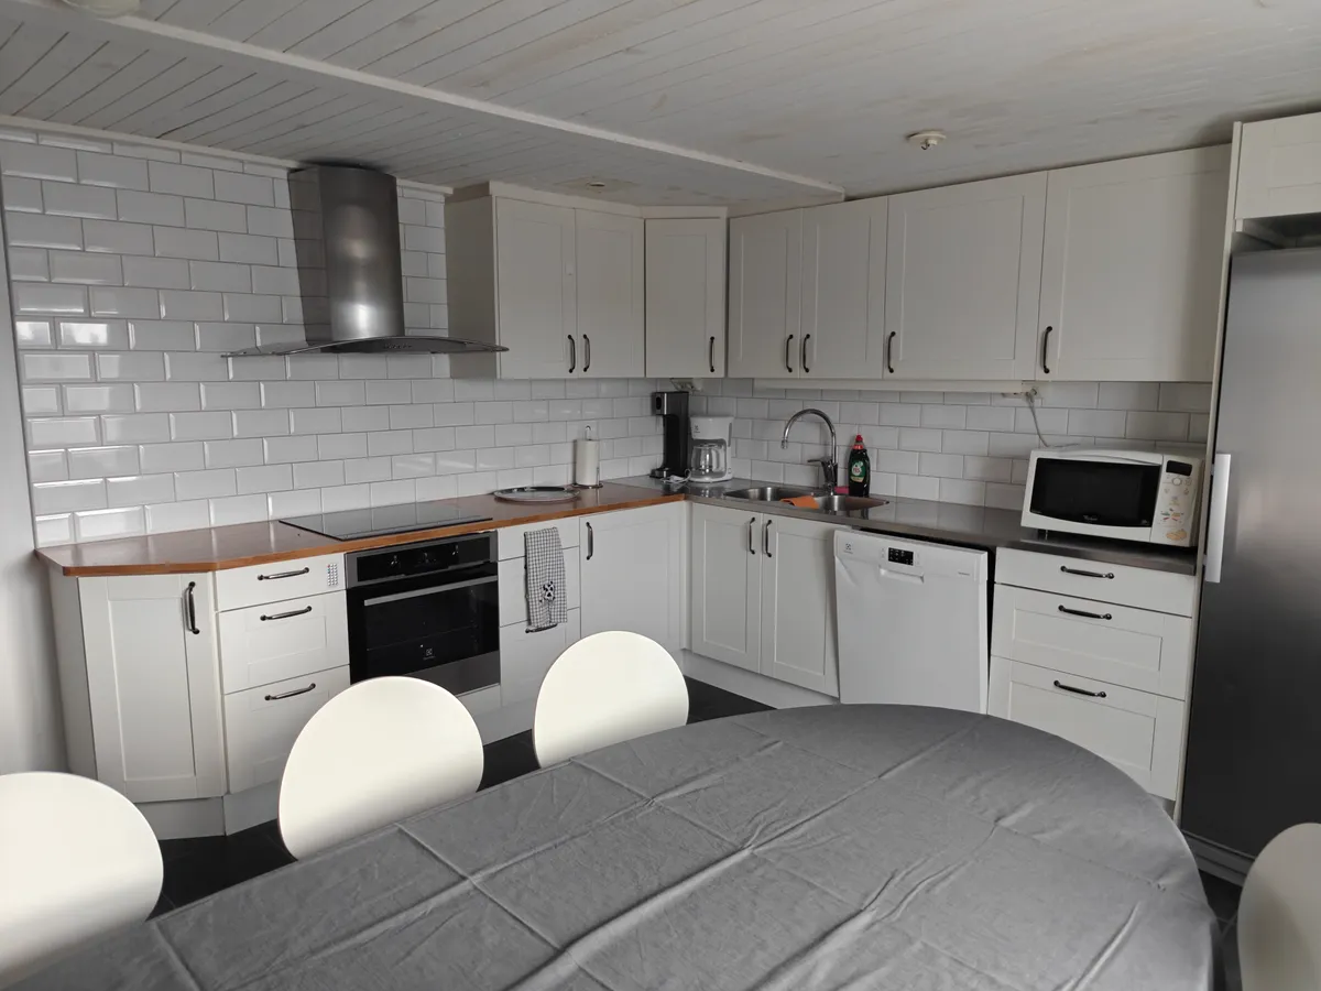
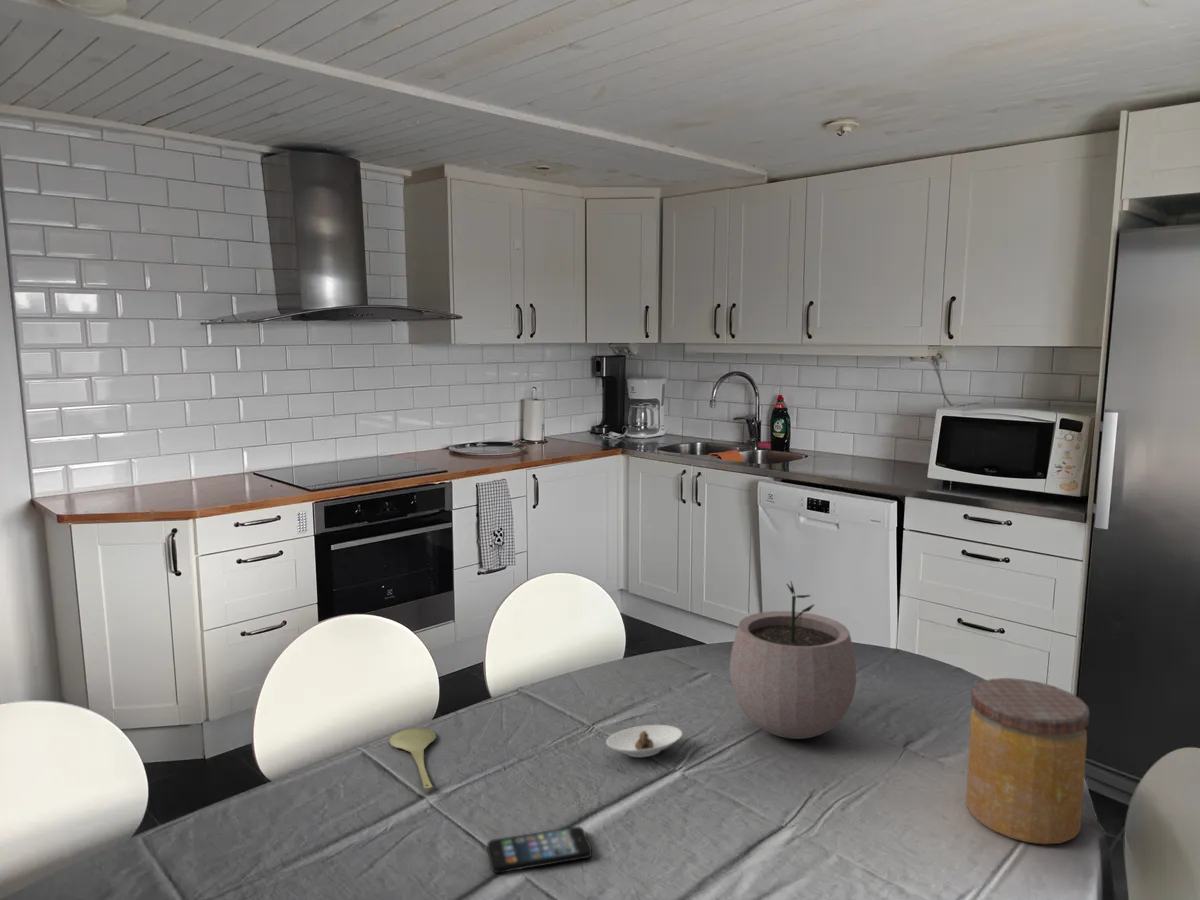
+ spoon (418, 755)
+ saucer (644, 742)
+ plant pot (792, 656)
+ jar (1025, 757)
+ smartphone (539, 848)
